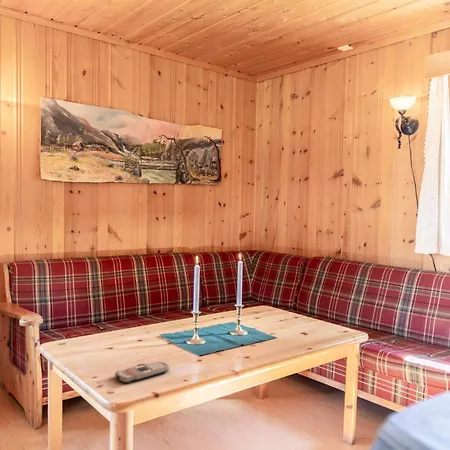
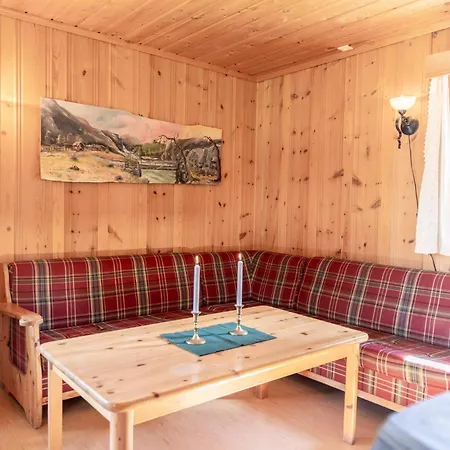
- remote control (143, 371)
